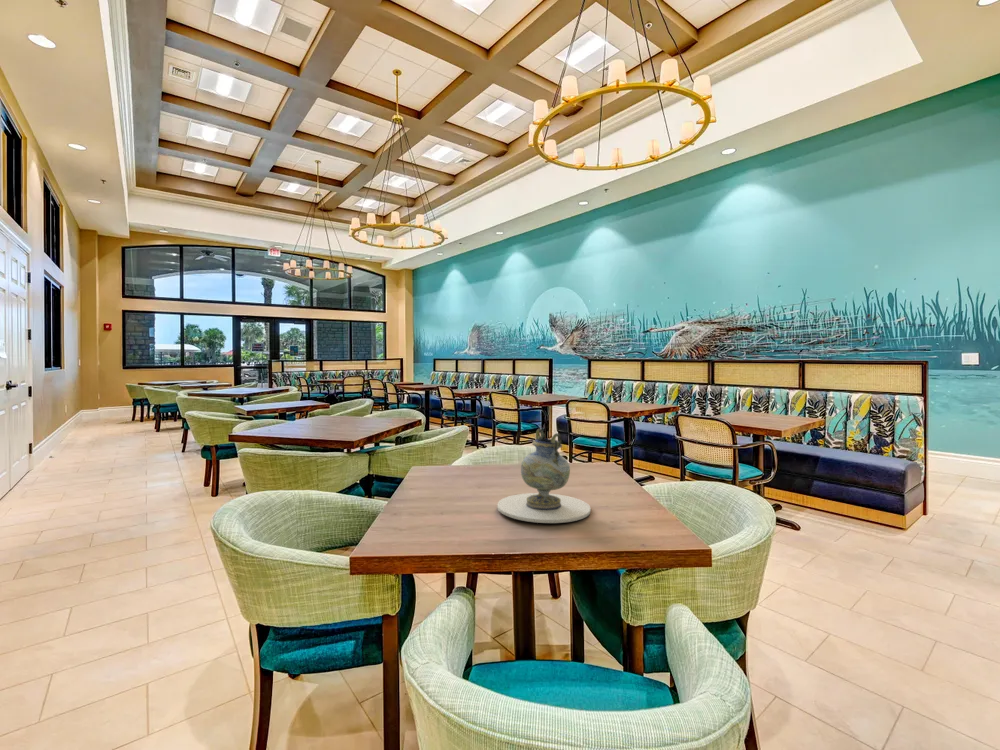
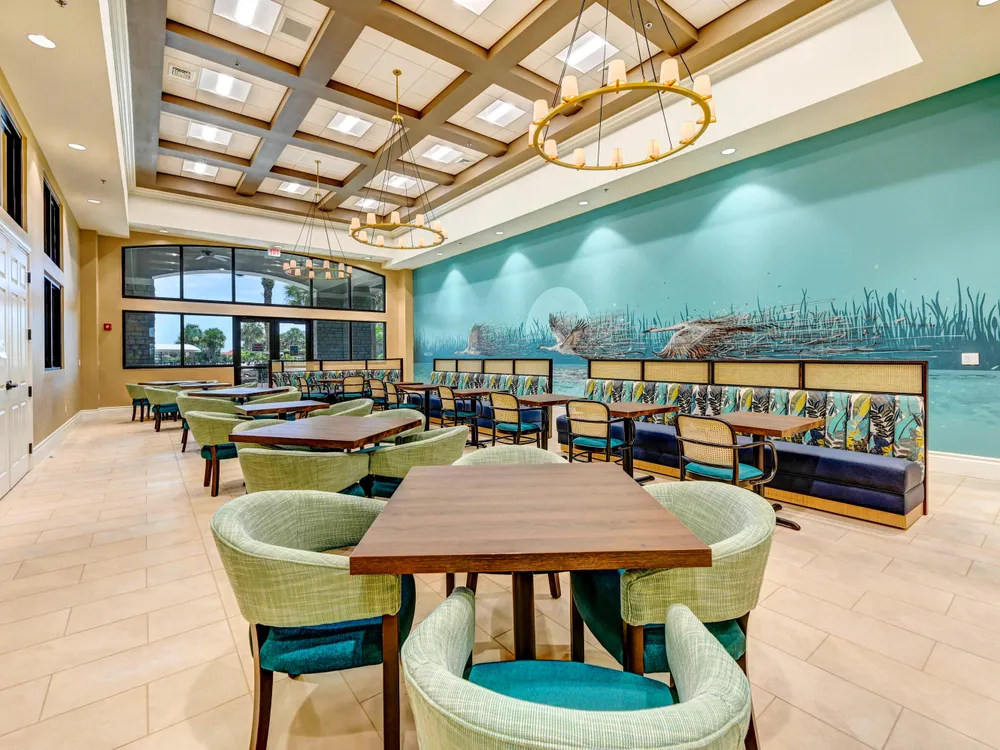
- decorative vase (543, 470)
